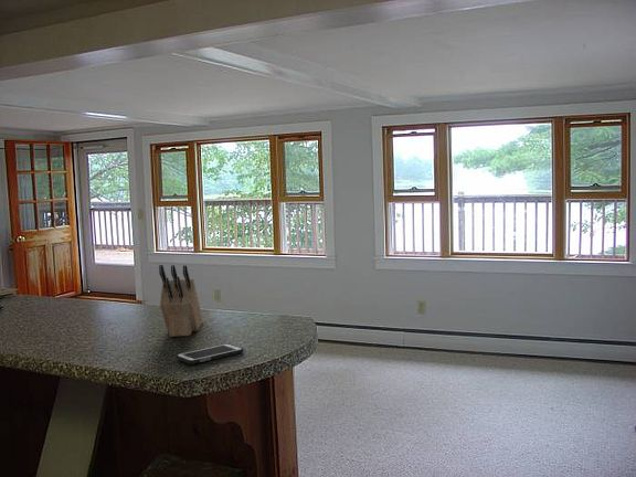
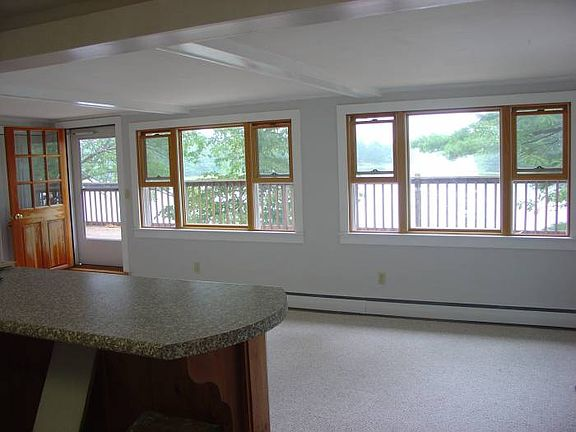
- cell phone (210, 353)
- knife block (180, 296)
